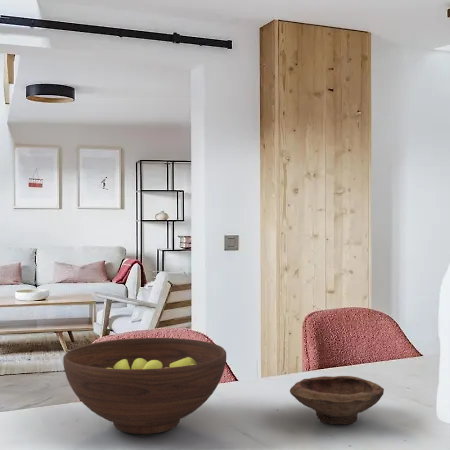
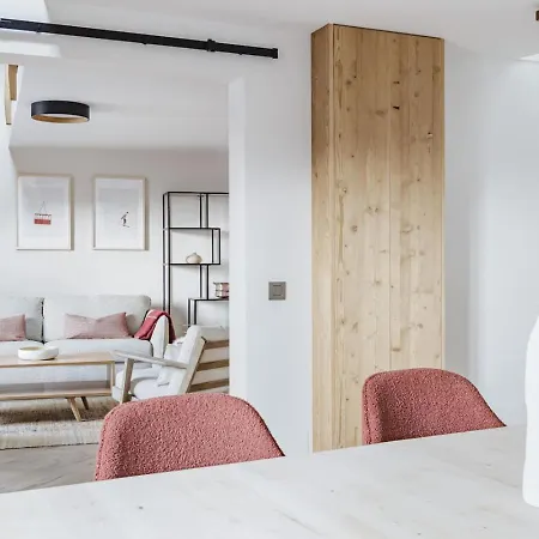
- fruit bowl (146, 389)
- bowl (336, 401)
